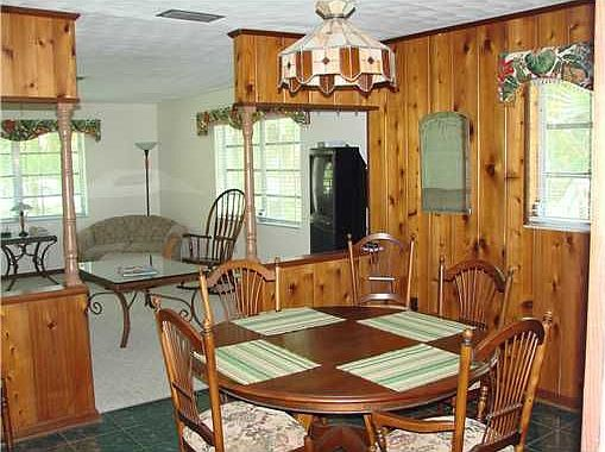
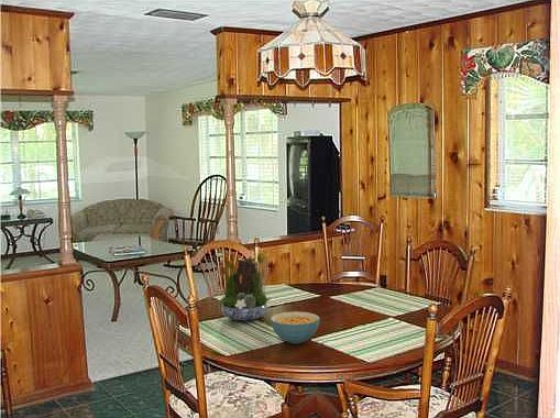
+ cereal bowl (295, 329)
+ flower arrangement (242, 286)
